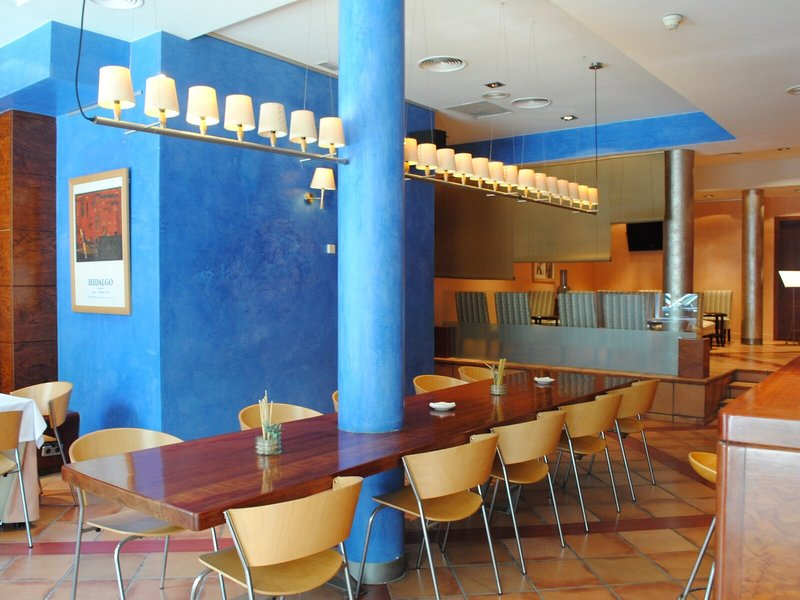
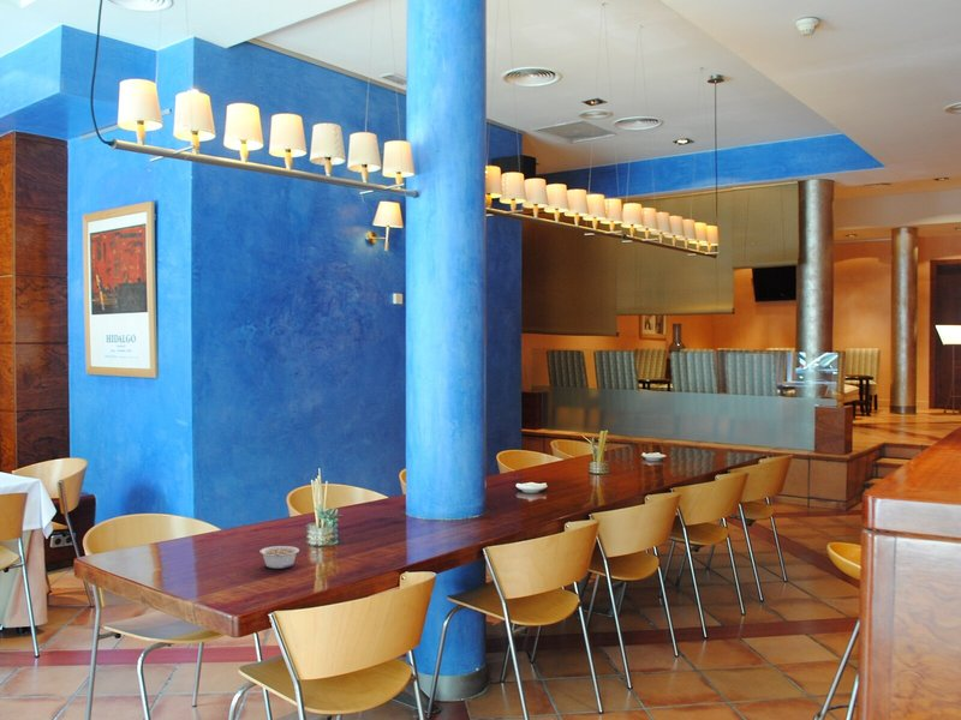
+ legume (280, 556)
